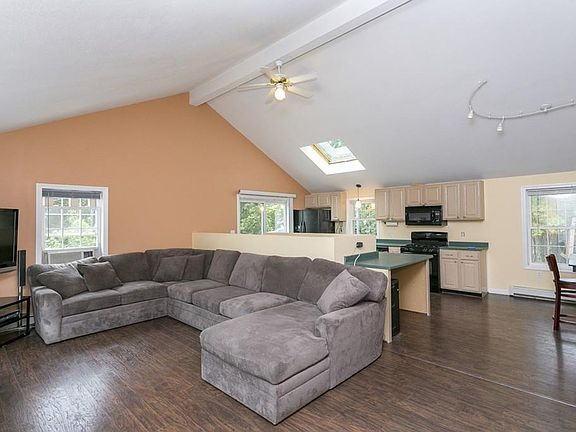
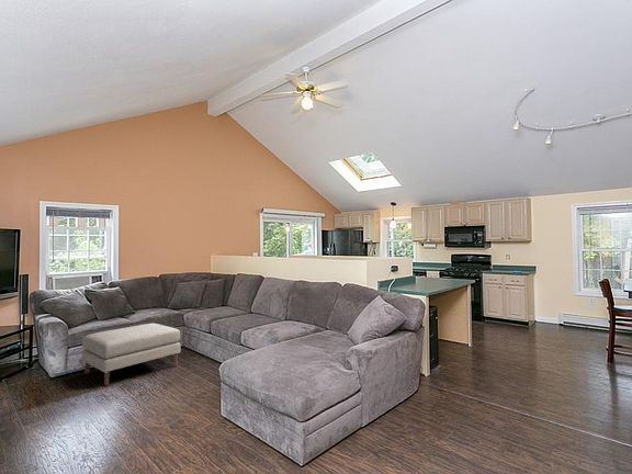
+ ottoman (133, 349)
